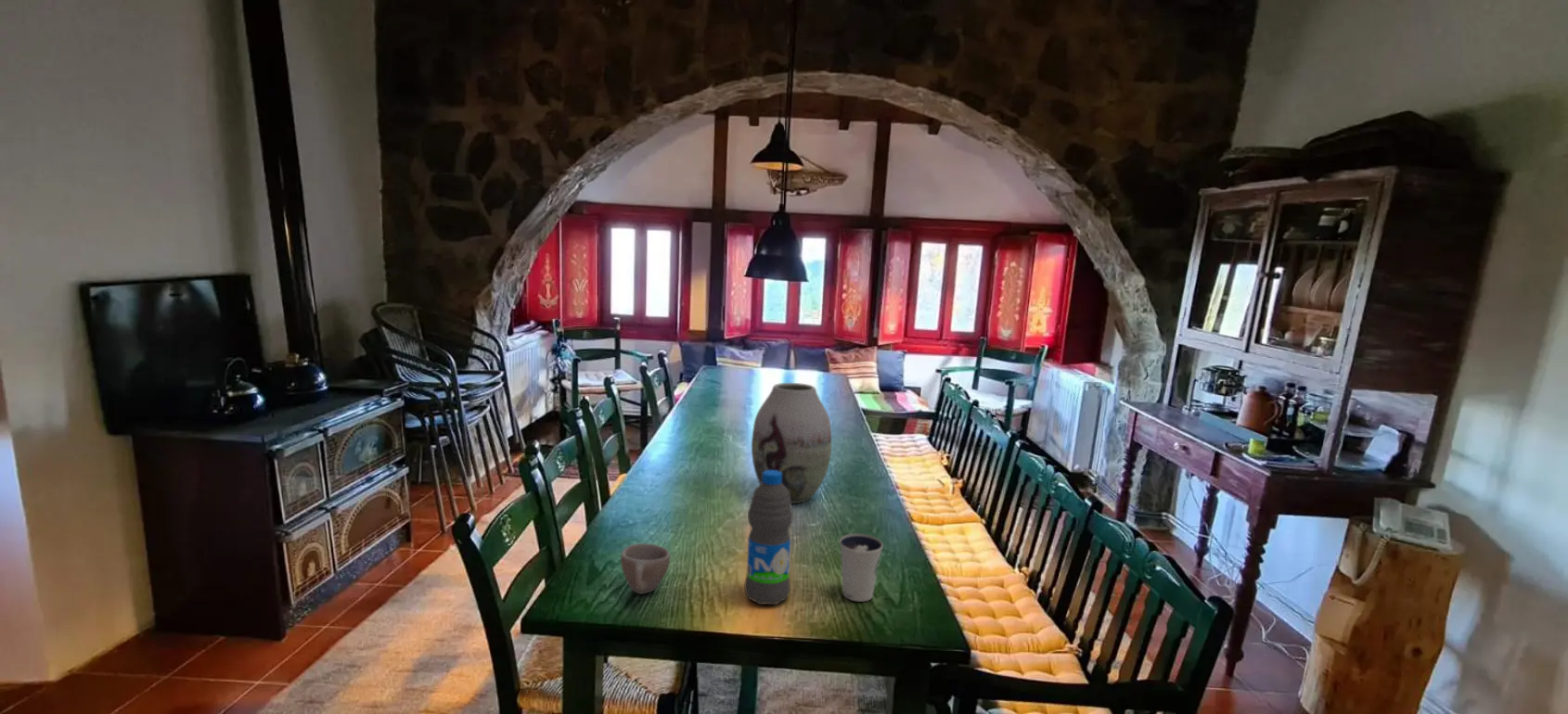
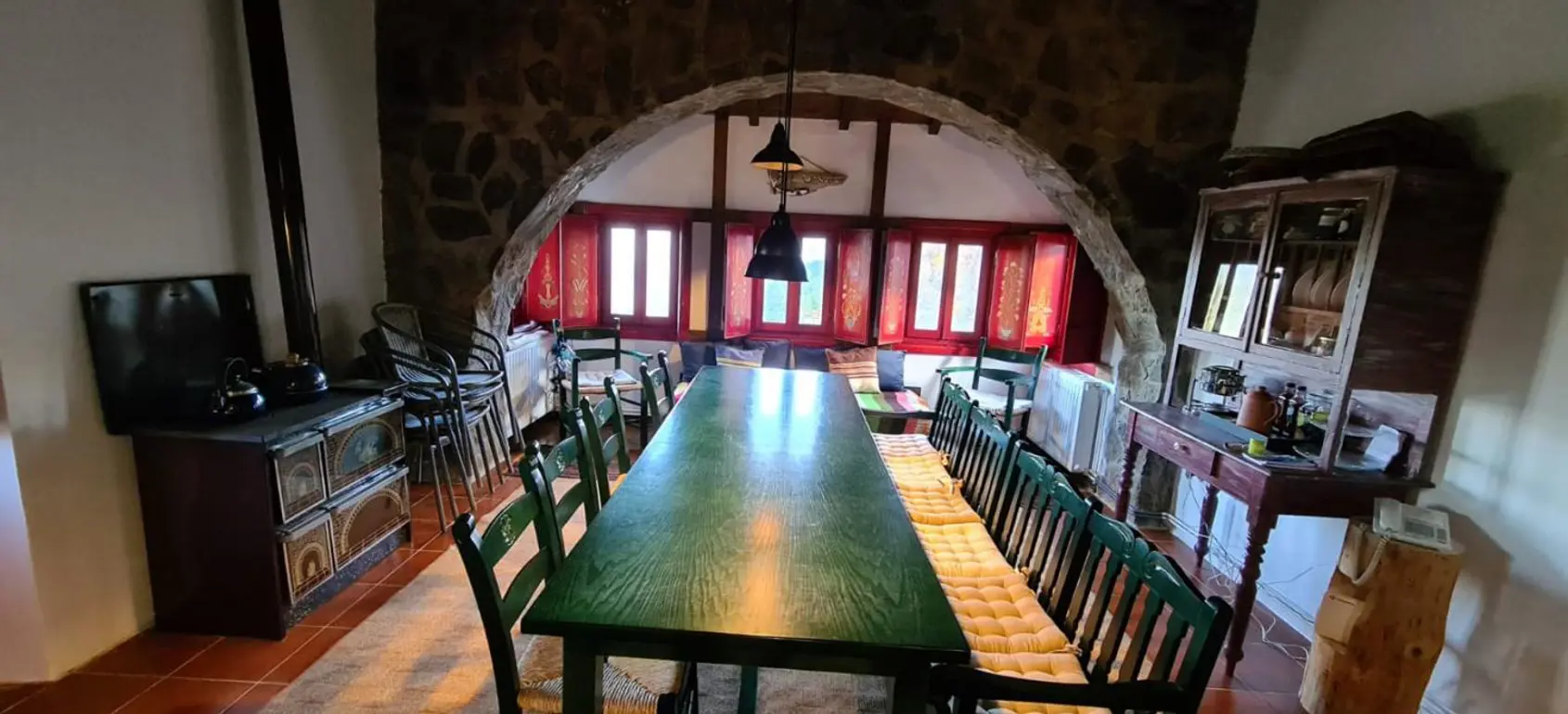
- cup (644, 573)
- dixie cup (859, 568)
- water bottle (769, 535)
- vase (791, 441)
